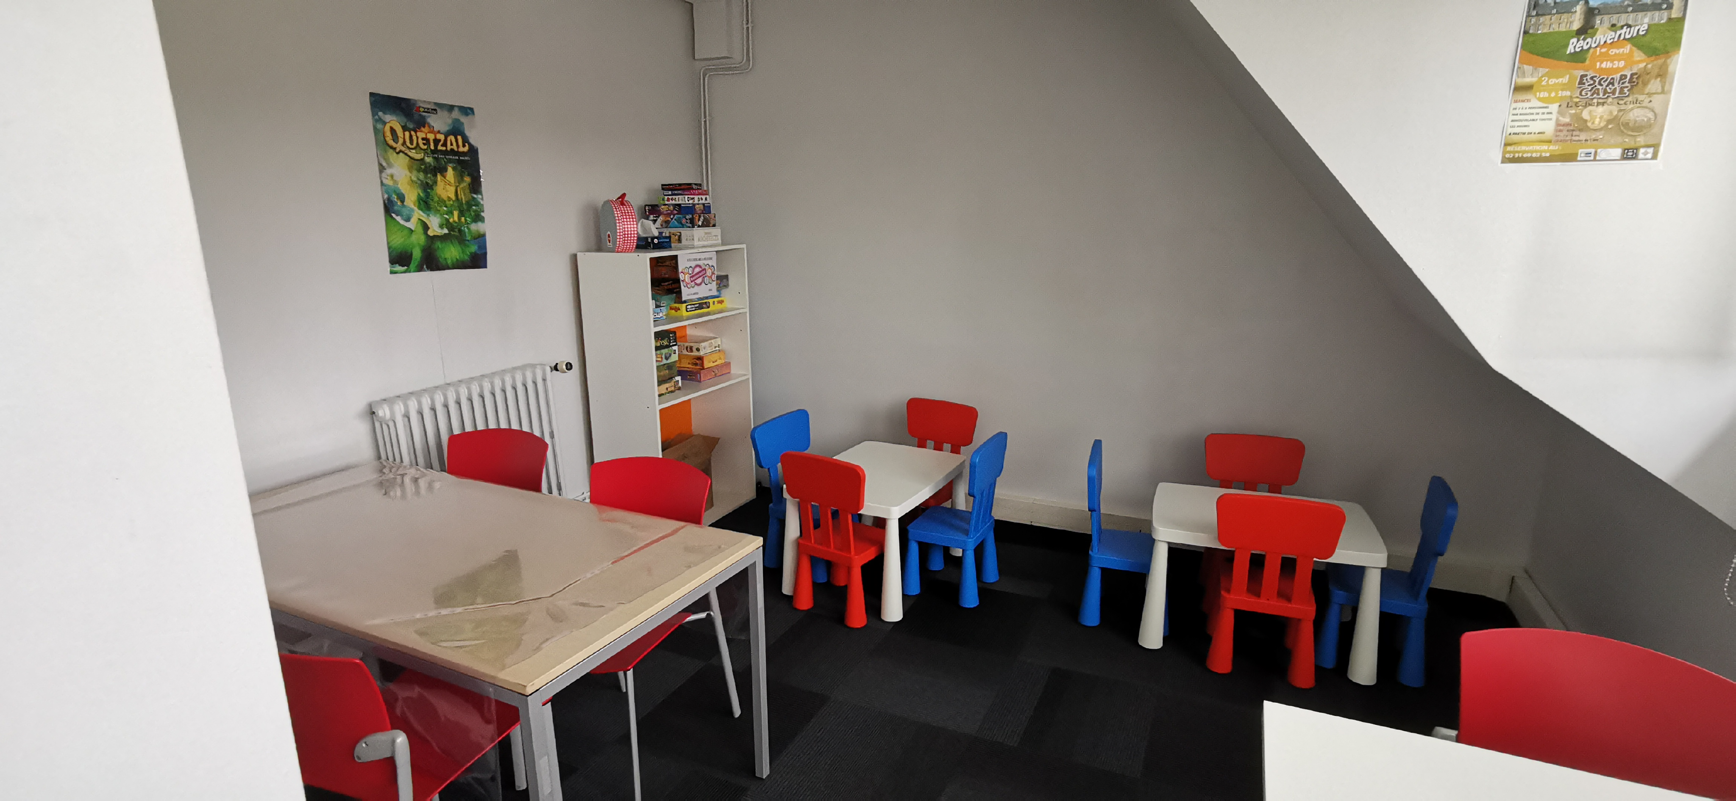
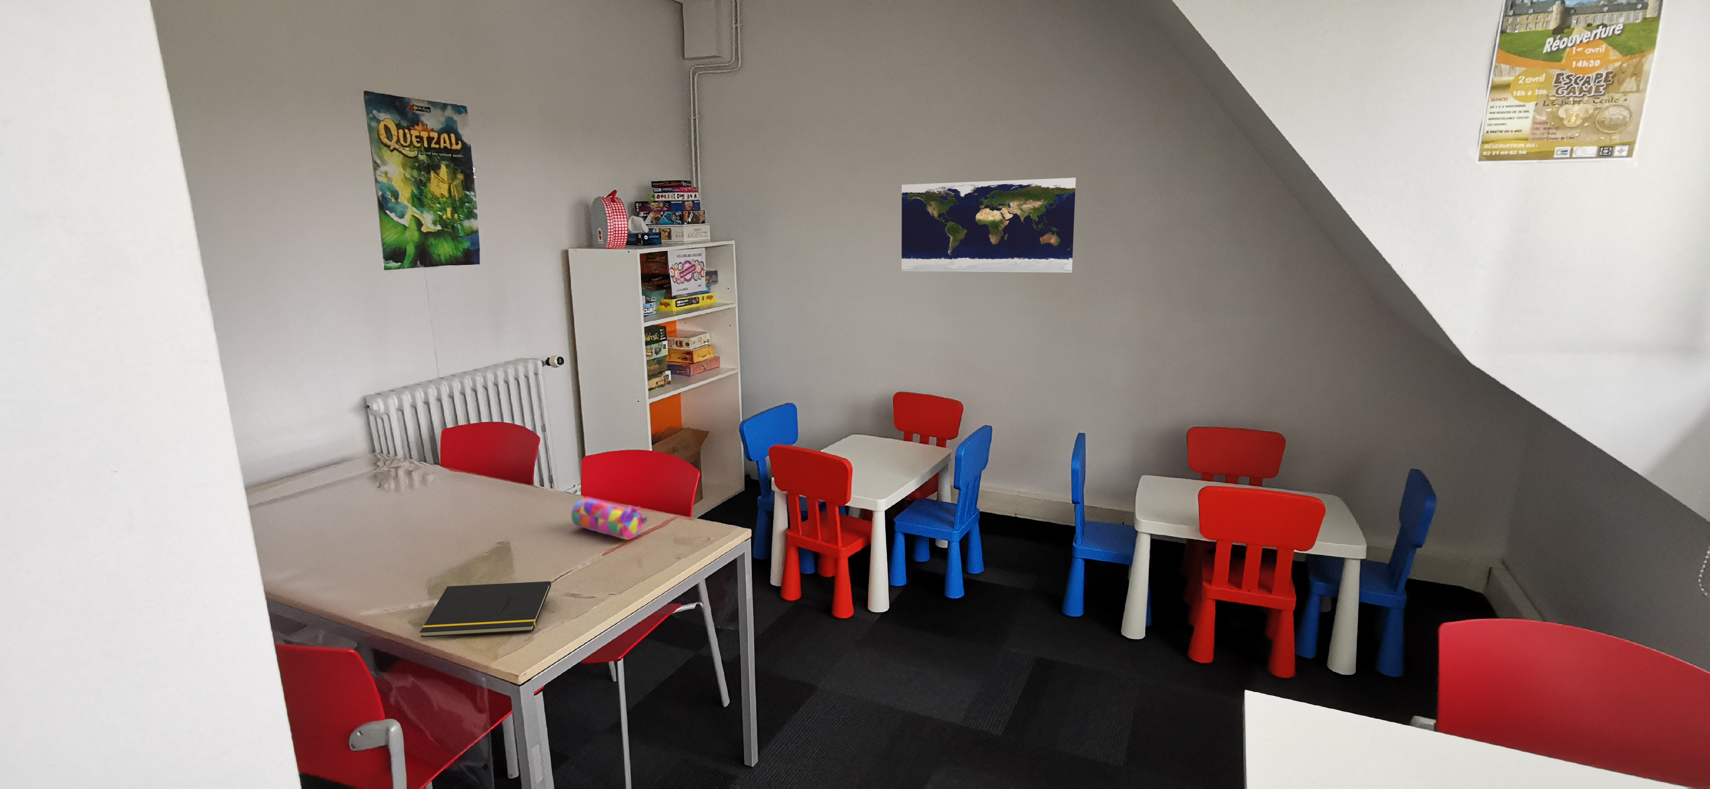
+ pencil case (609, 518)
+ notepad (489, 608)
+ map (984, 227)
